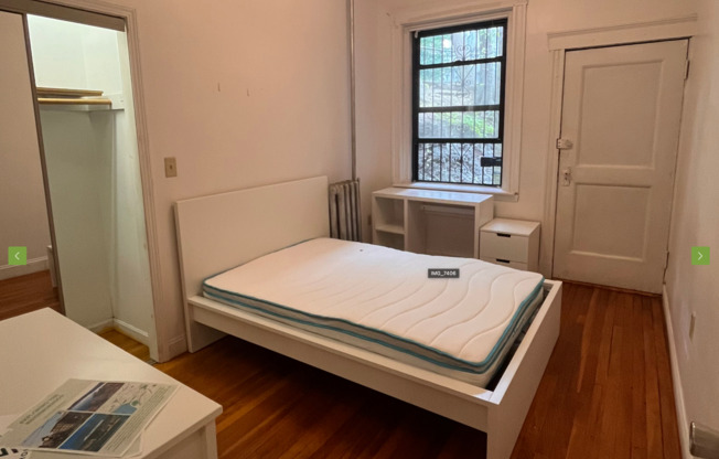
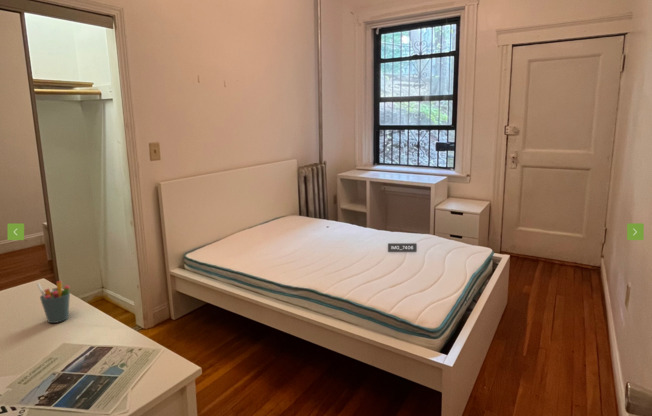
+ pen holder (56, 300)
